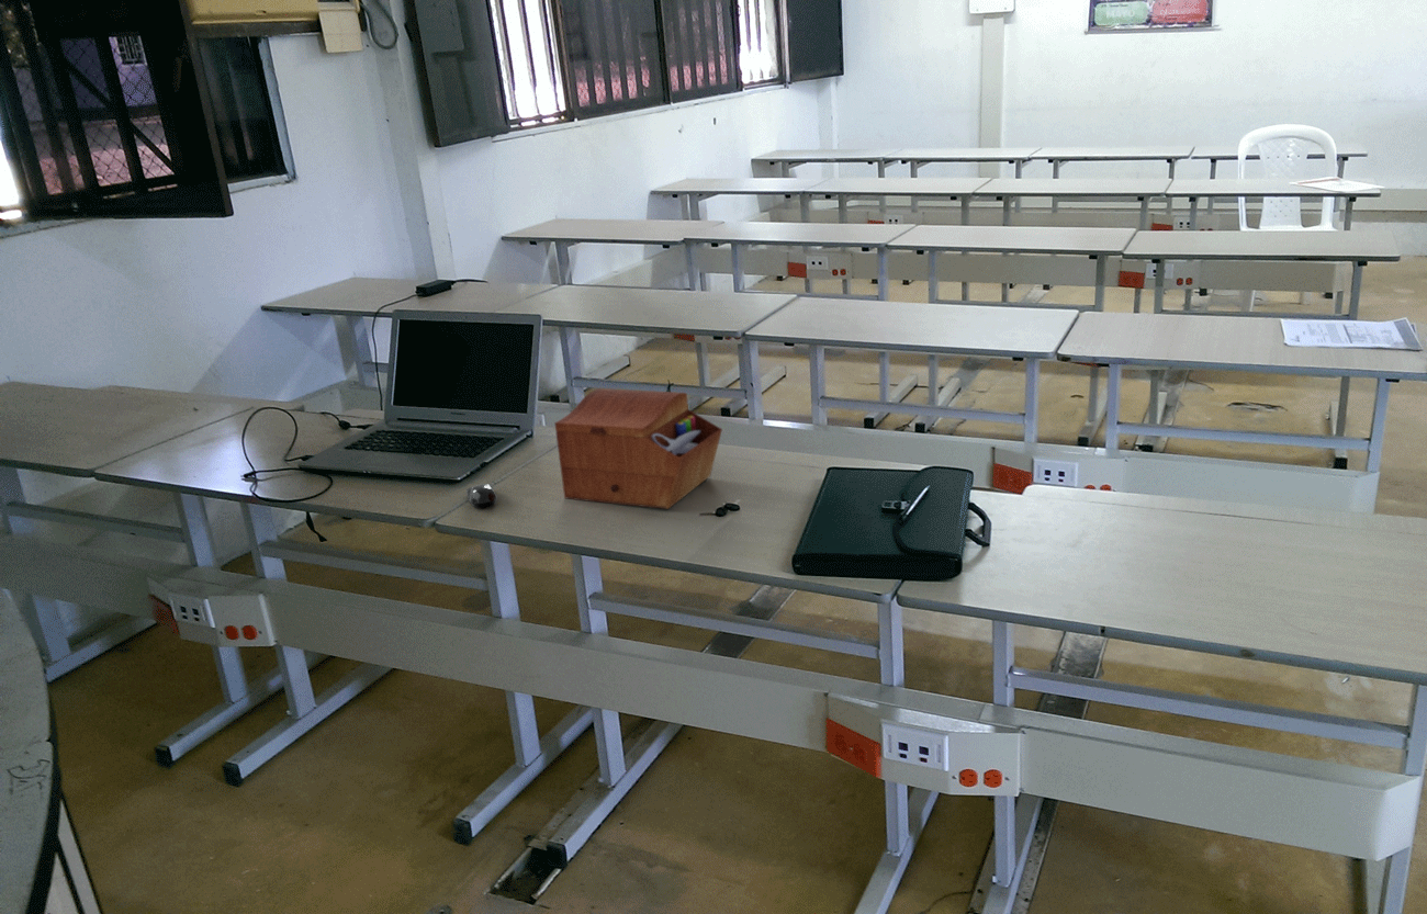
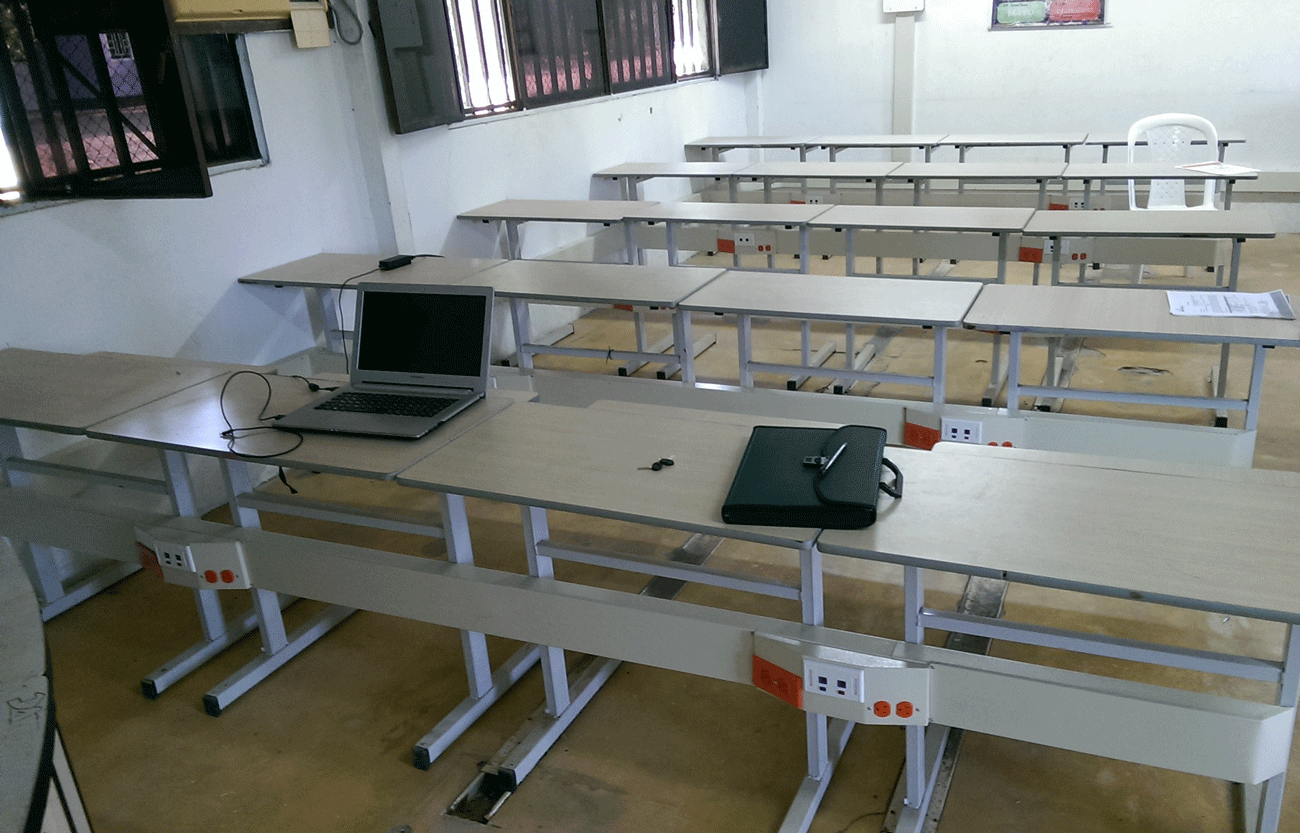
- sewing box (640, 445)
- computer mouse (481, 490)
